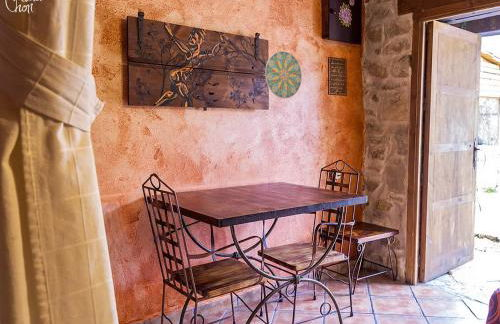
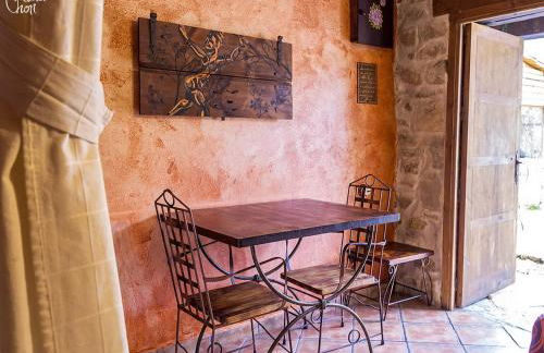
- decorative plate (284, 74)
